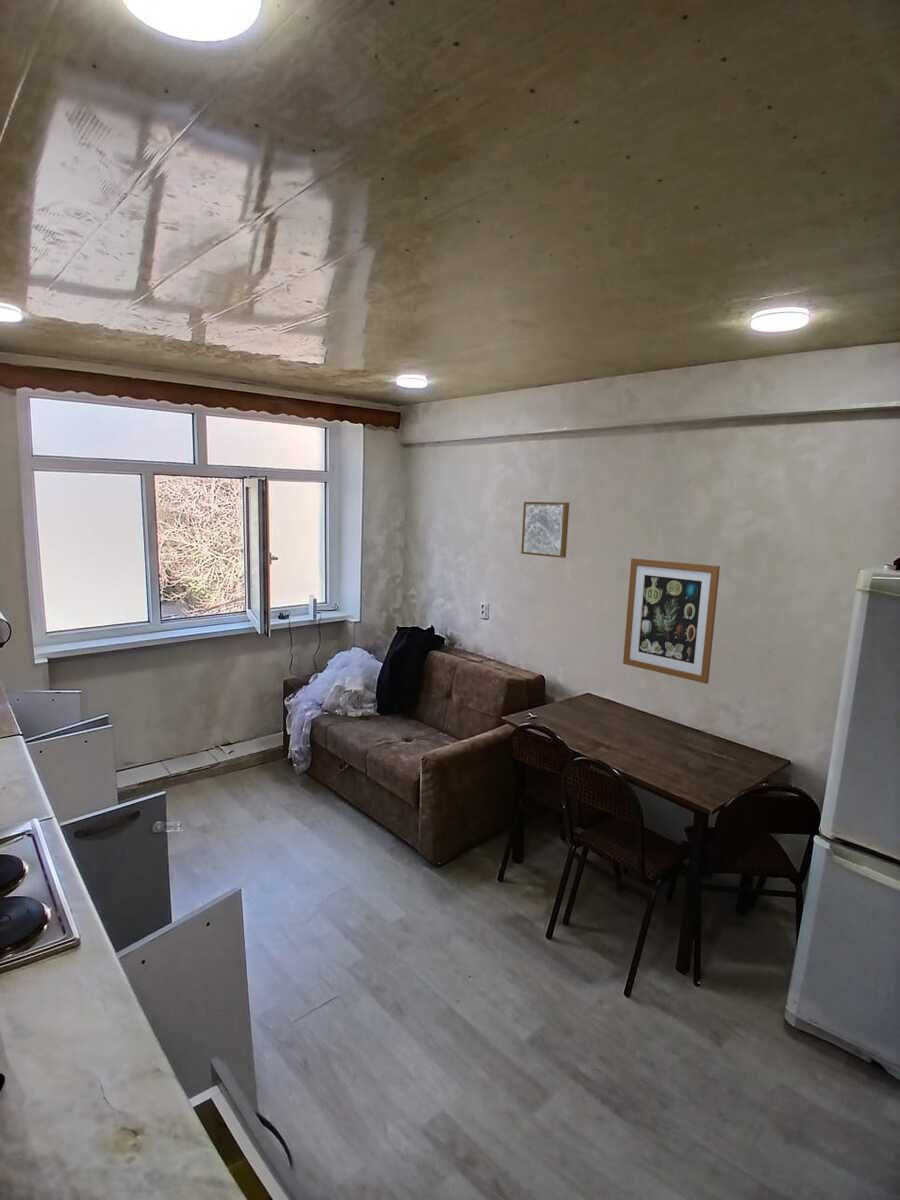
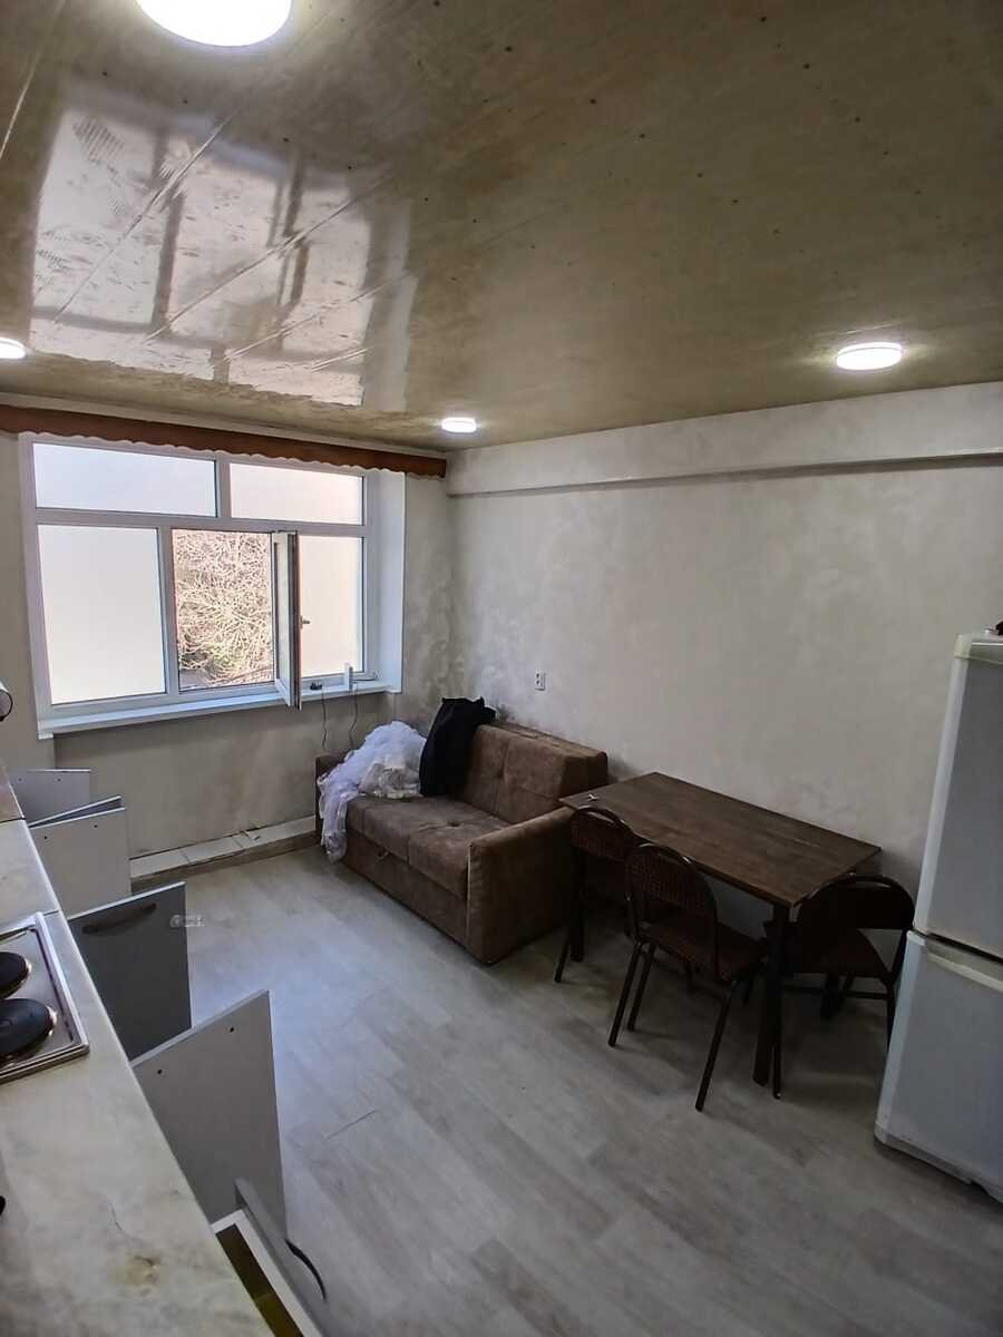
- wall art (544, 529)
- wall art (668, 618)
